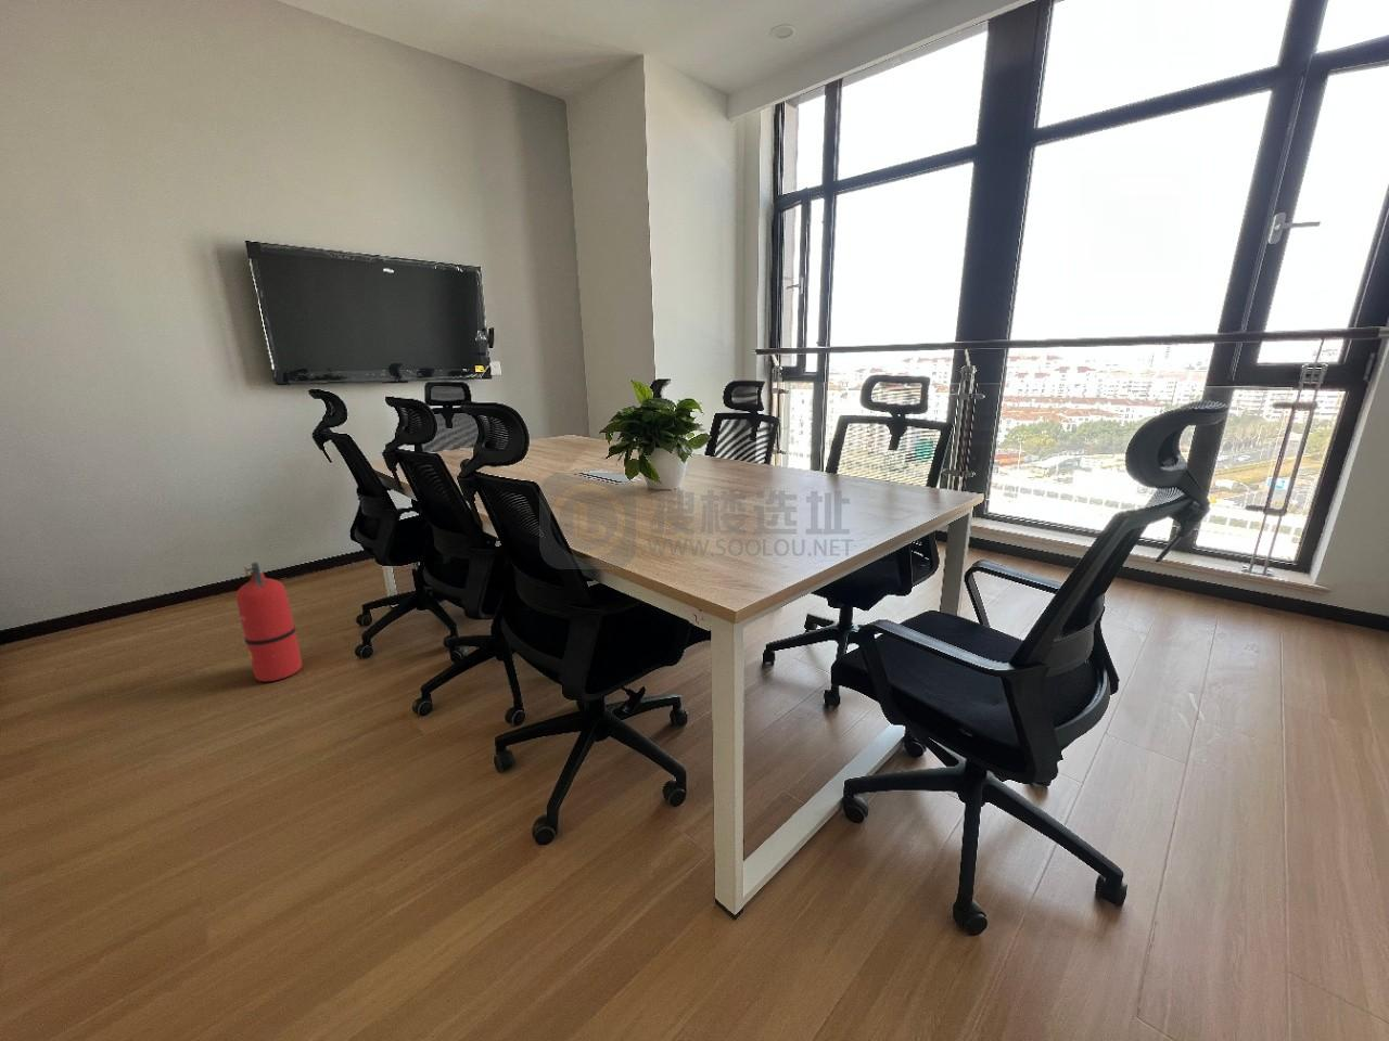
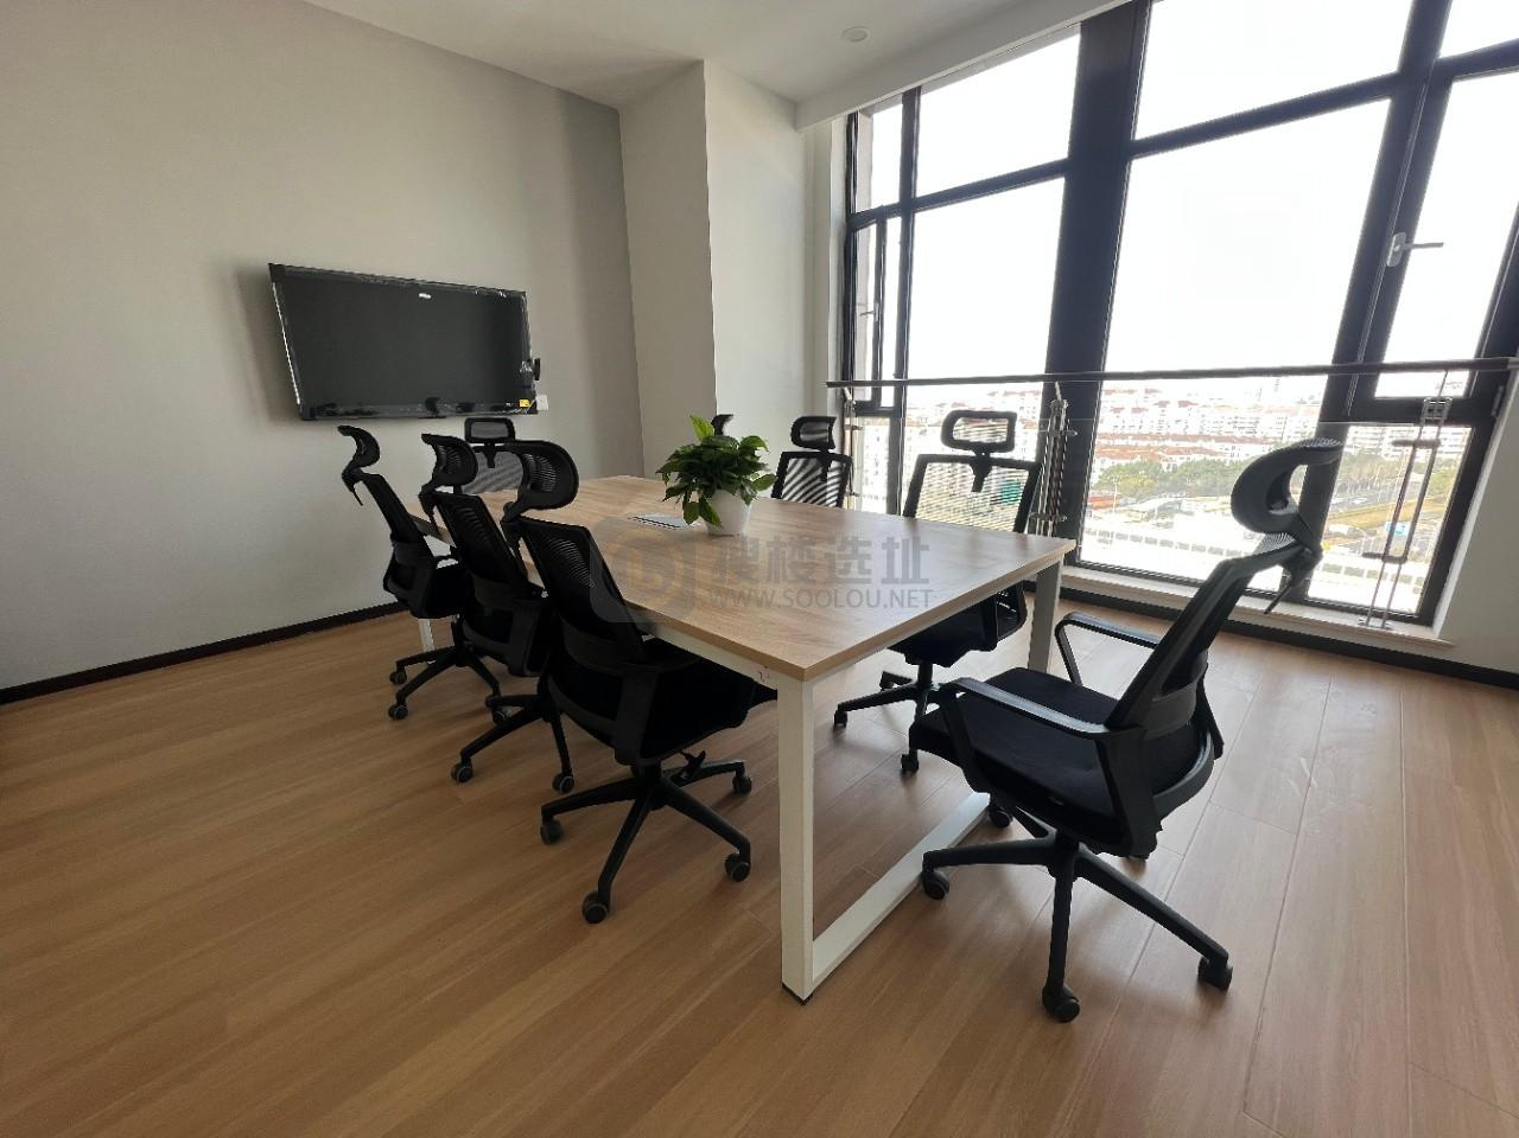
- fire extinguisher (266, 617)
